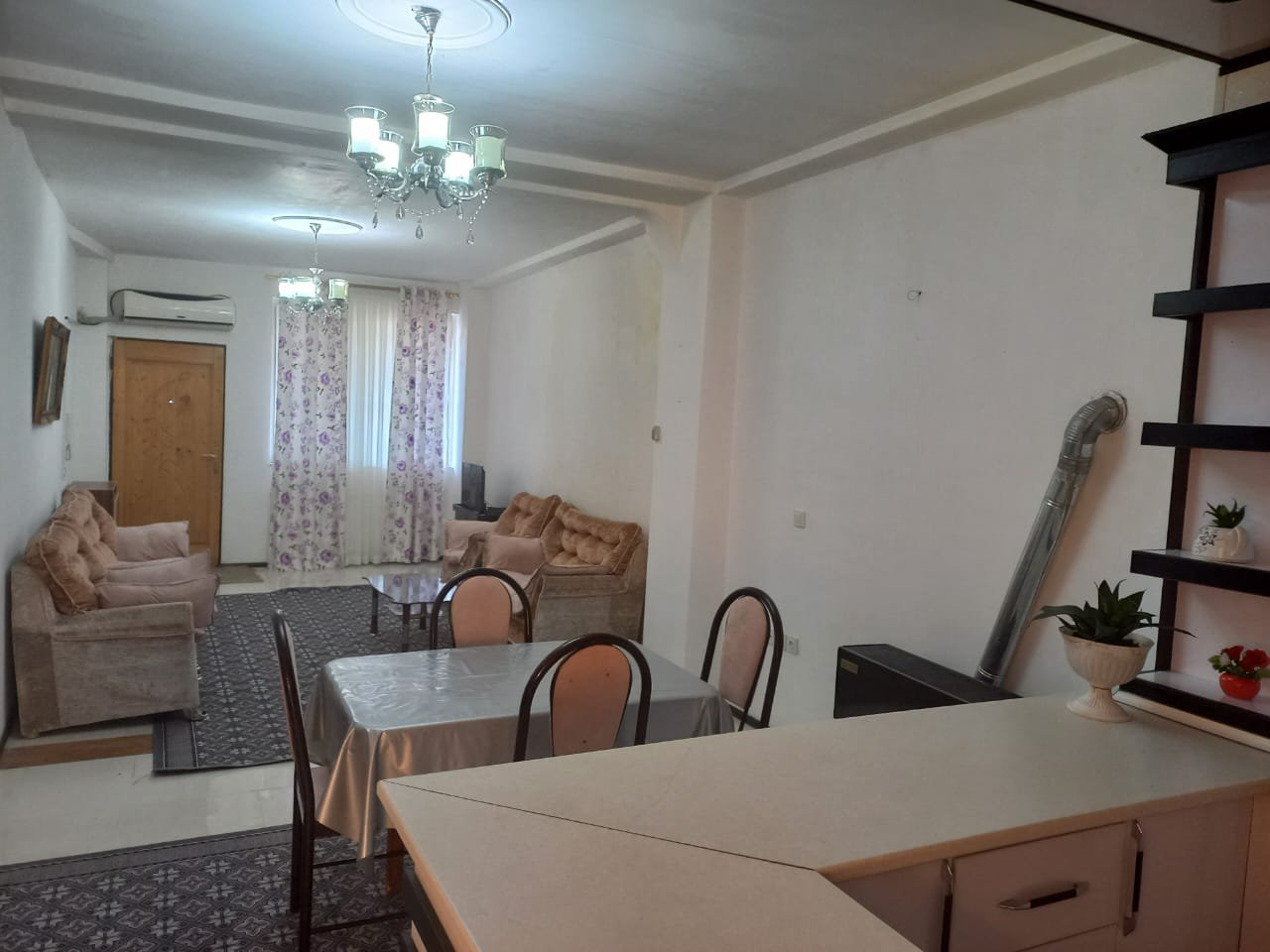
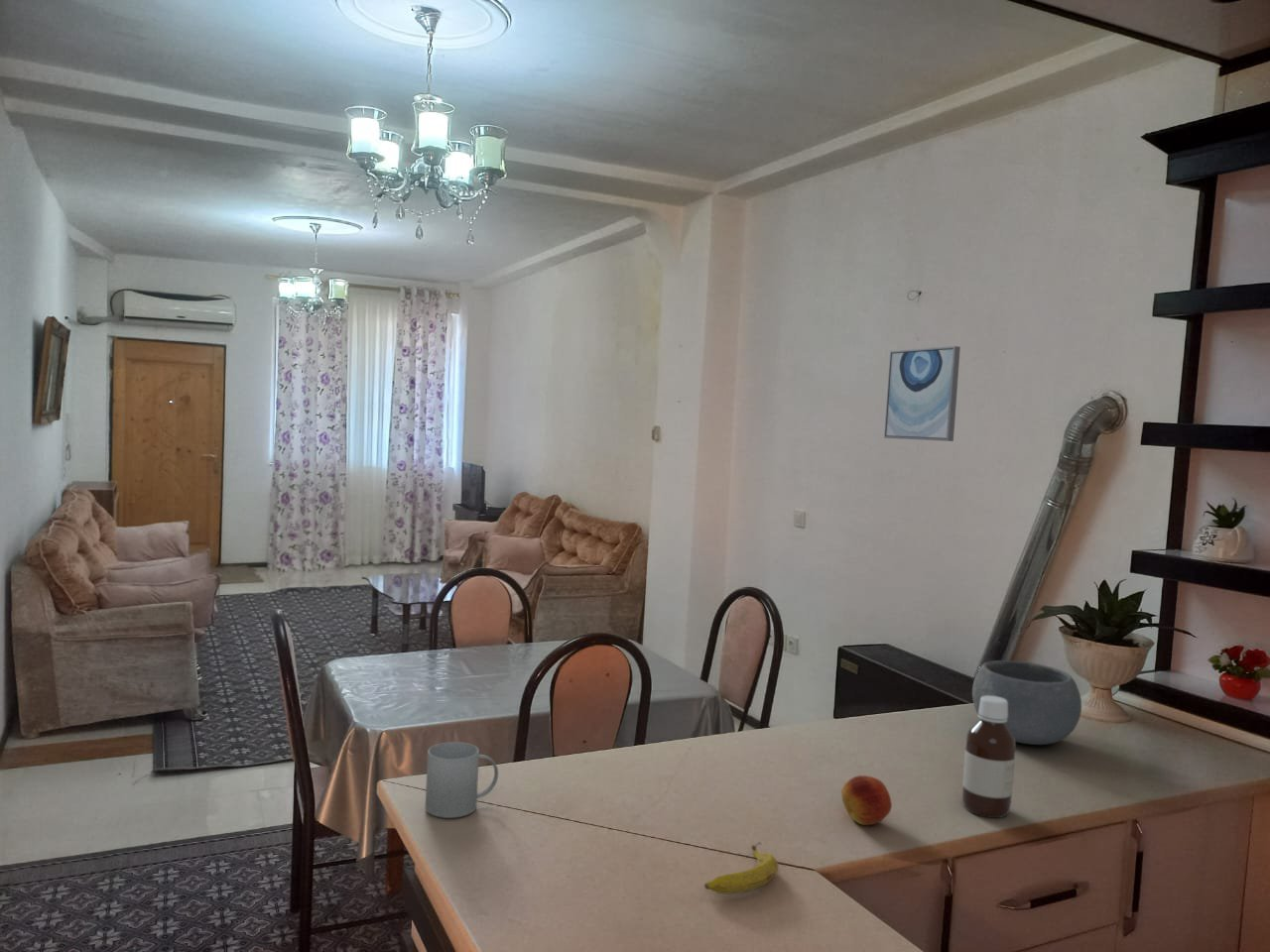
+ mug (462, 777)
+ banana (744, 871)
+ wall art (920, 394)
+ bottle (989, 755)
+ bowl (1025, 704)
+ fruit (866, 800)
